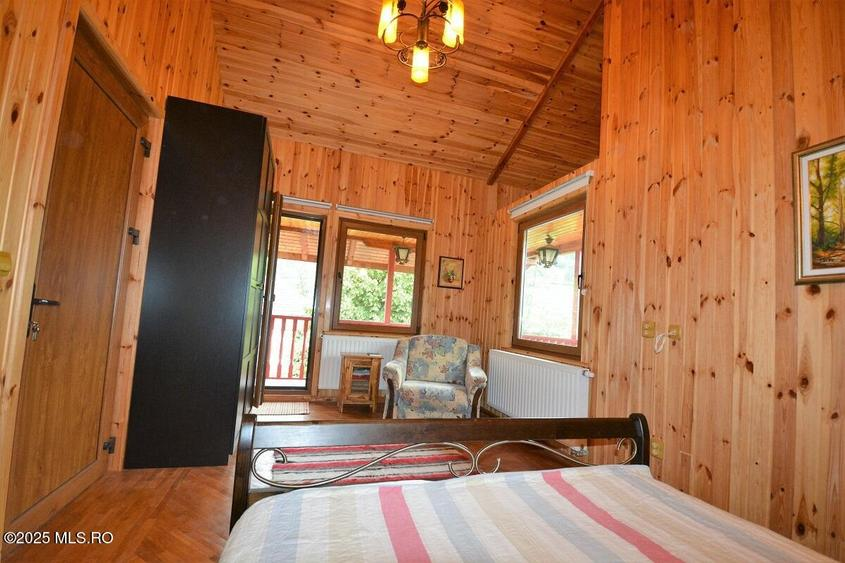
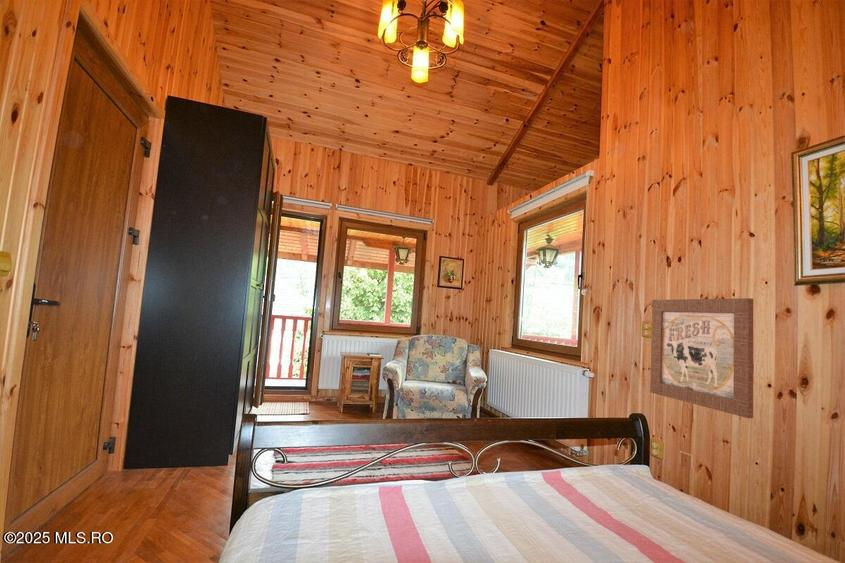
+ wall art (695, 351)
